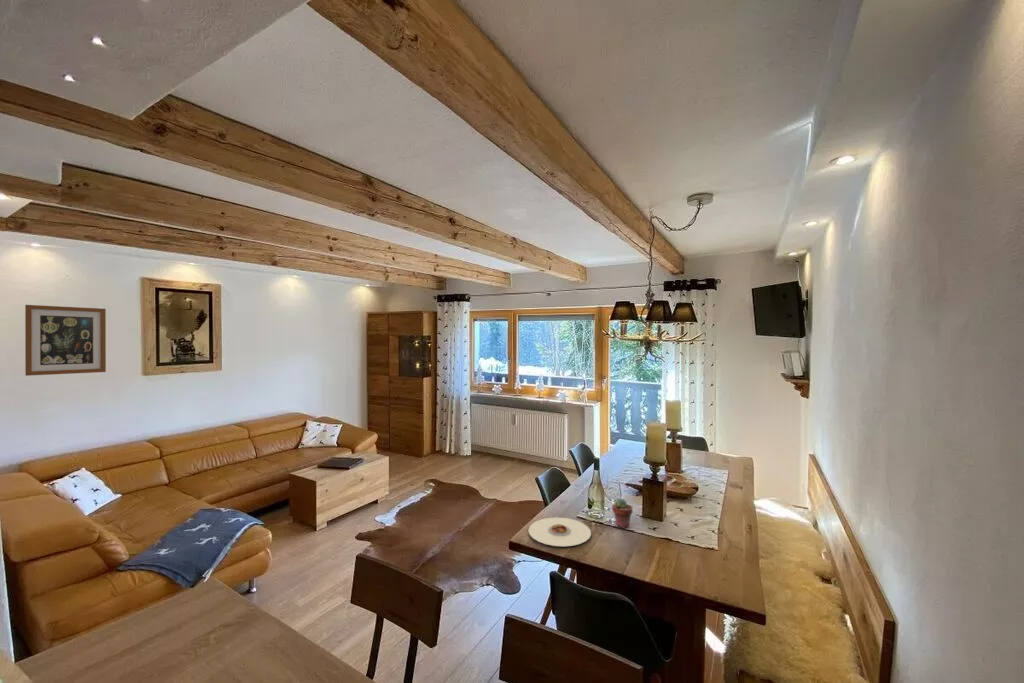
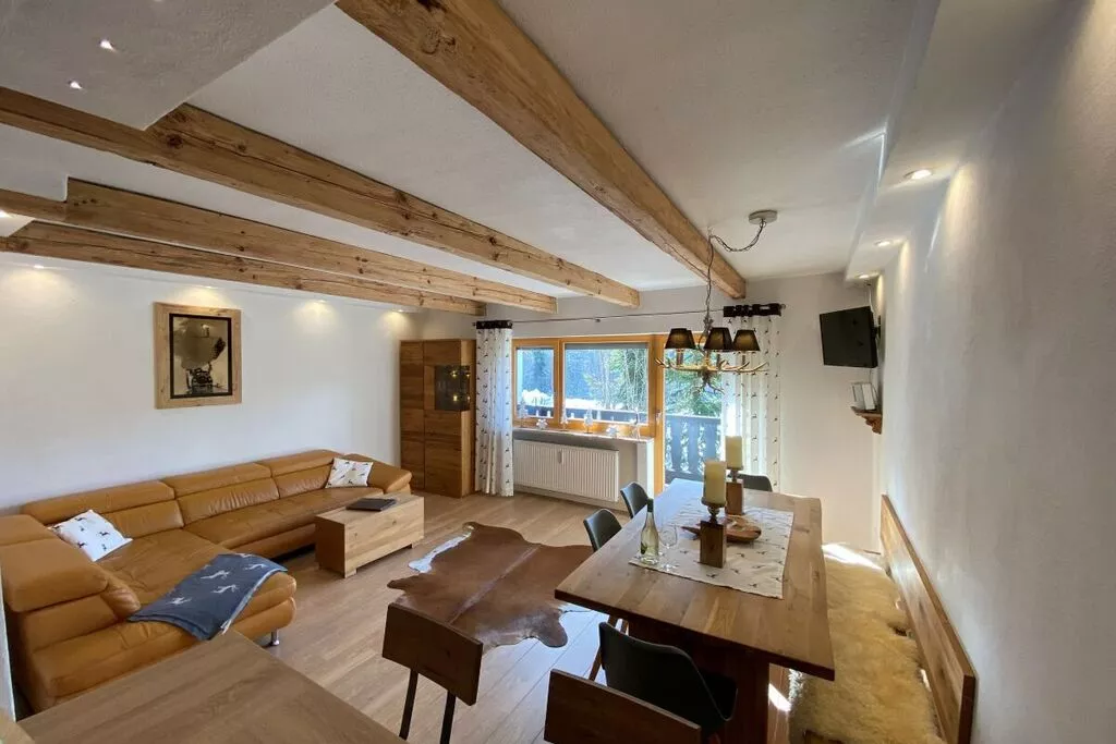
- plate (559, 528)
- wall art (67, 340)
- potted succulent (622, 511)
